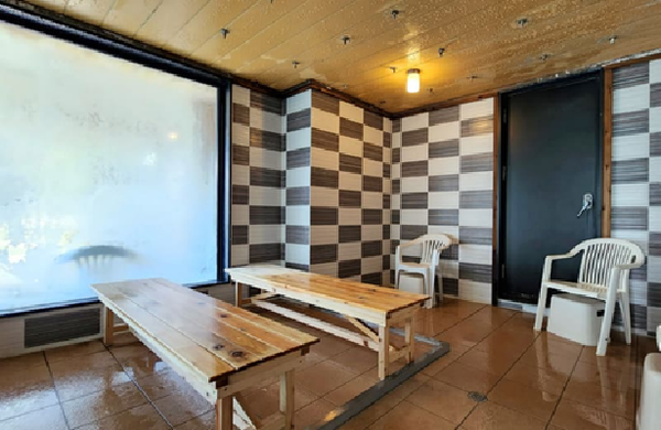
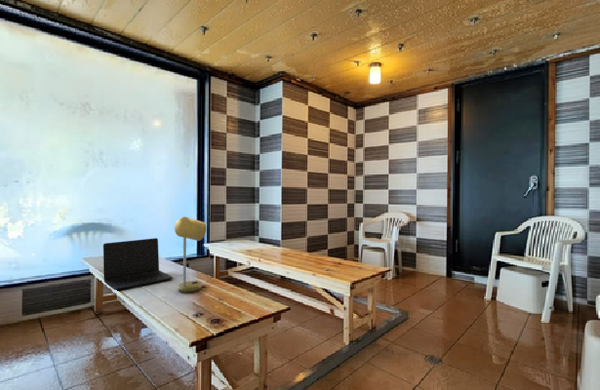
+ desk lamp (185, 252)
+ laptop (138, 261)
